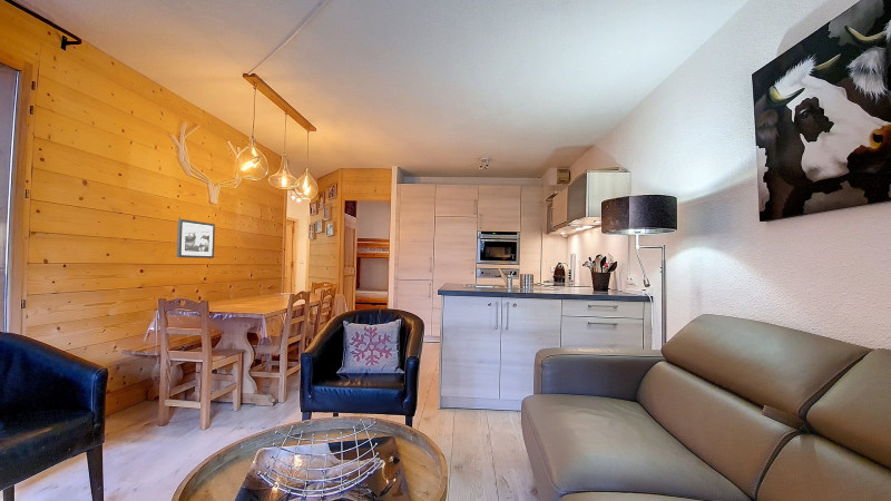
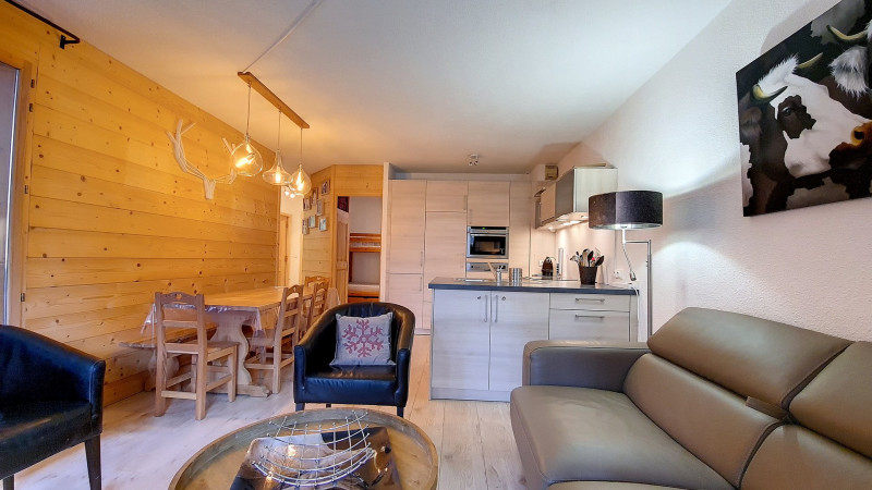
- picture frame (196, 239)
